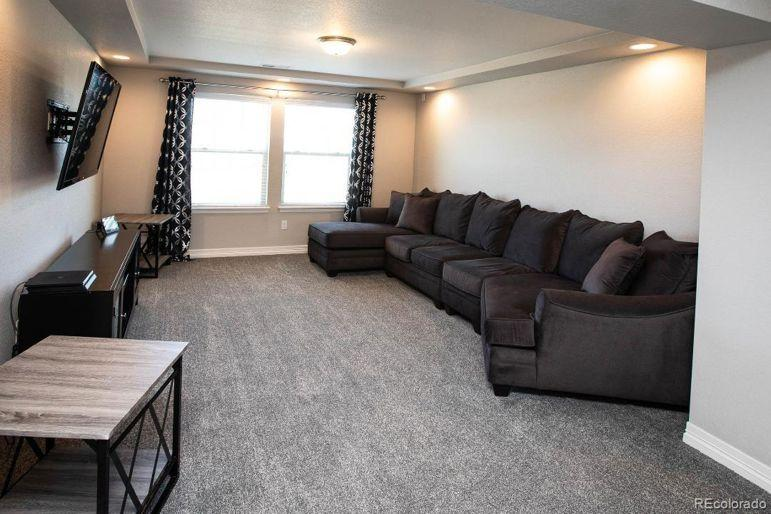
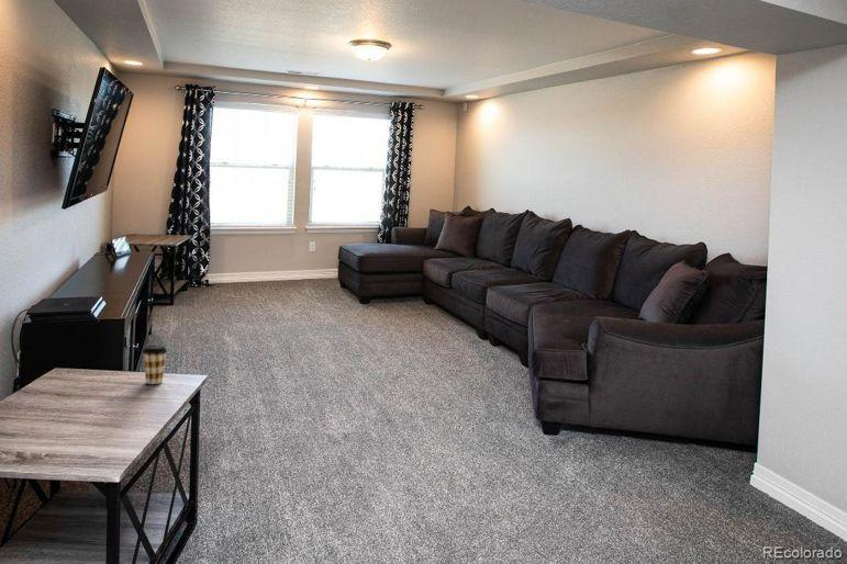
+ coffee cup (154, 364)
